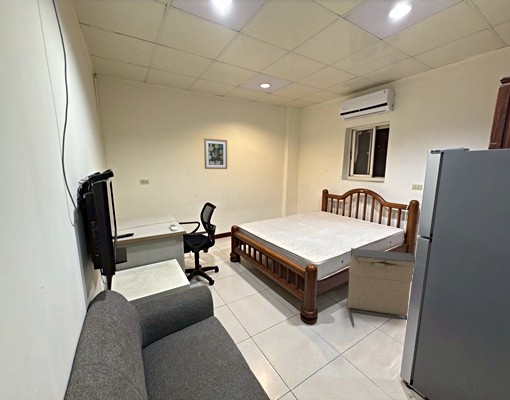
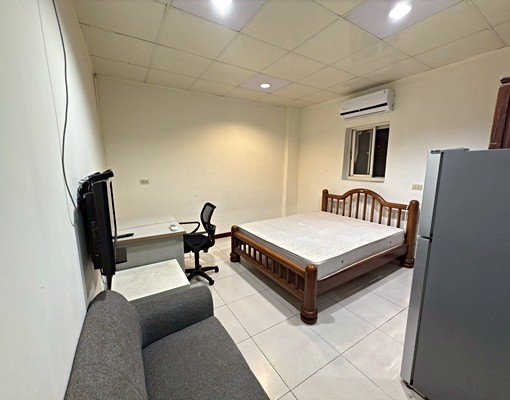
- laundry hamper (382, 289)
- wall art (216, 154)
